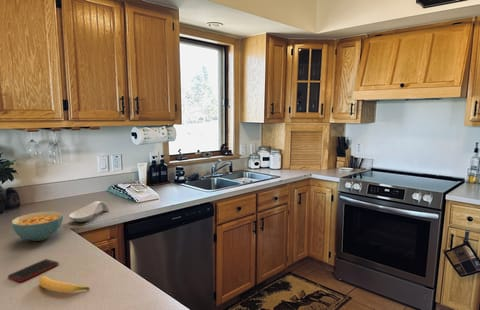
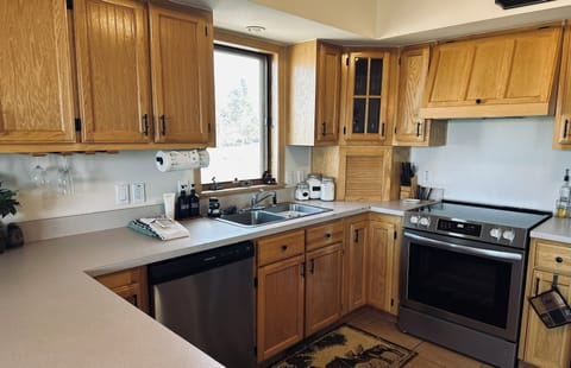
- cereal bowl (38, 228)
- cell phone (34, 269)
- spoon rest (90, 210)
- banana (60, 283)
